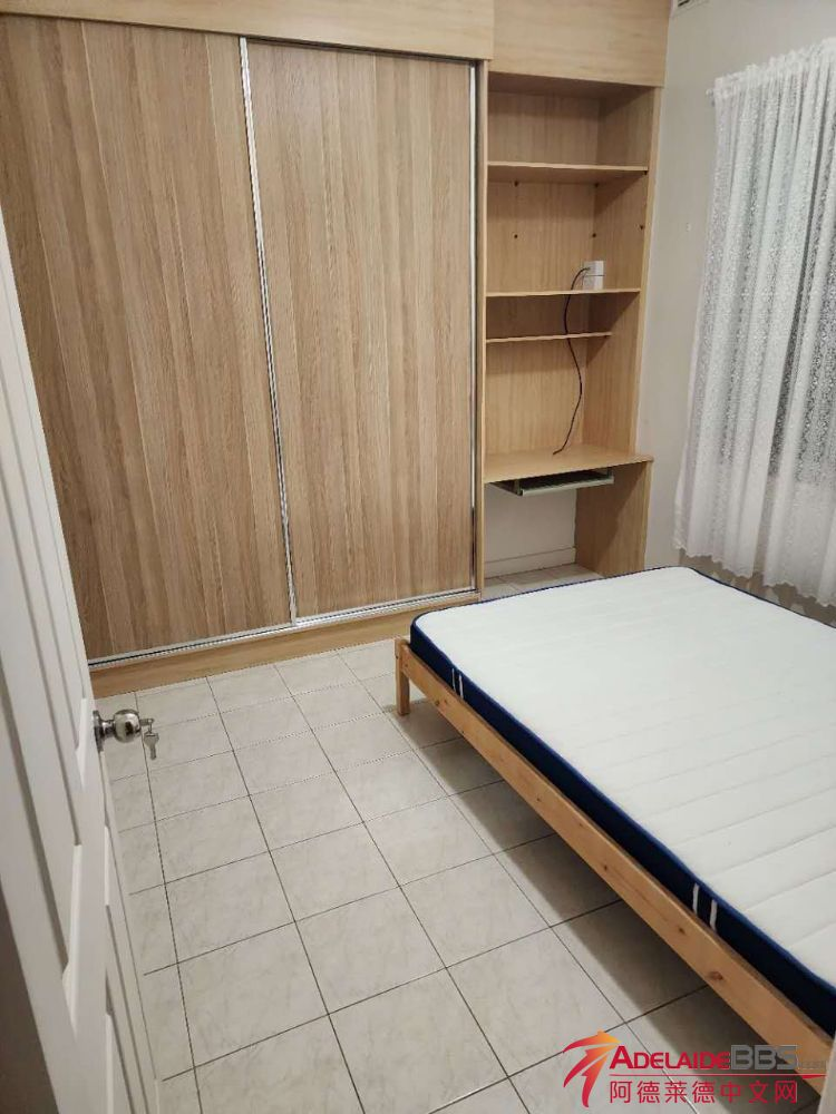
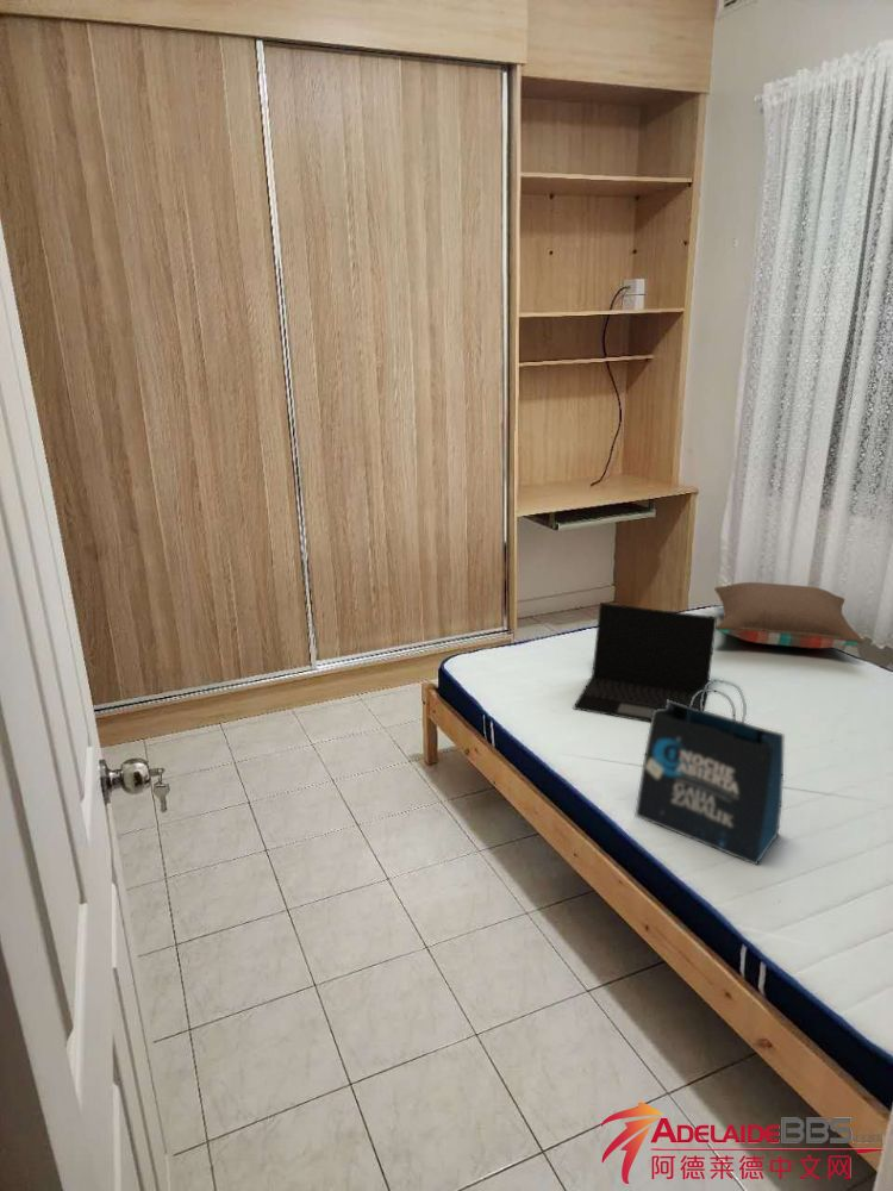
+ pillow (781, 612)
+ laptop (645, 662)
+ tote bag (712, 756)
